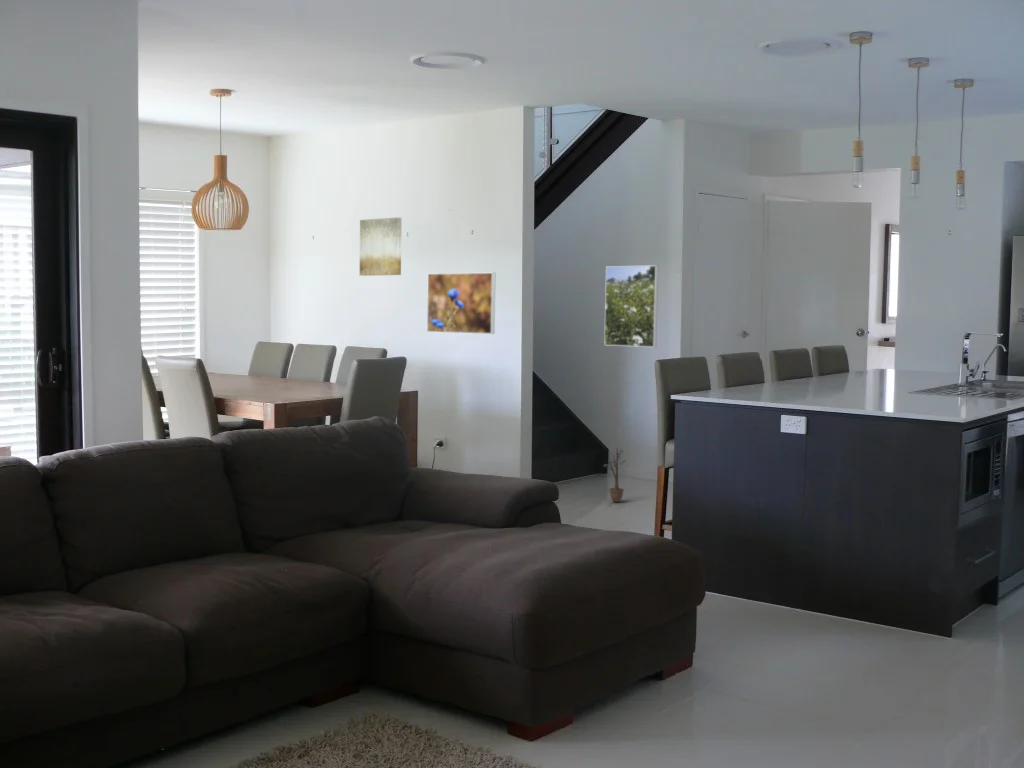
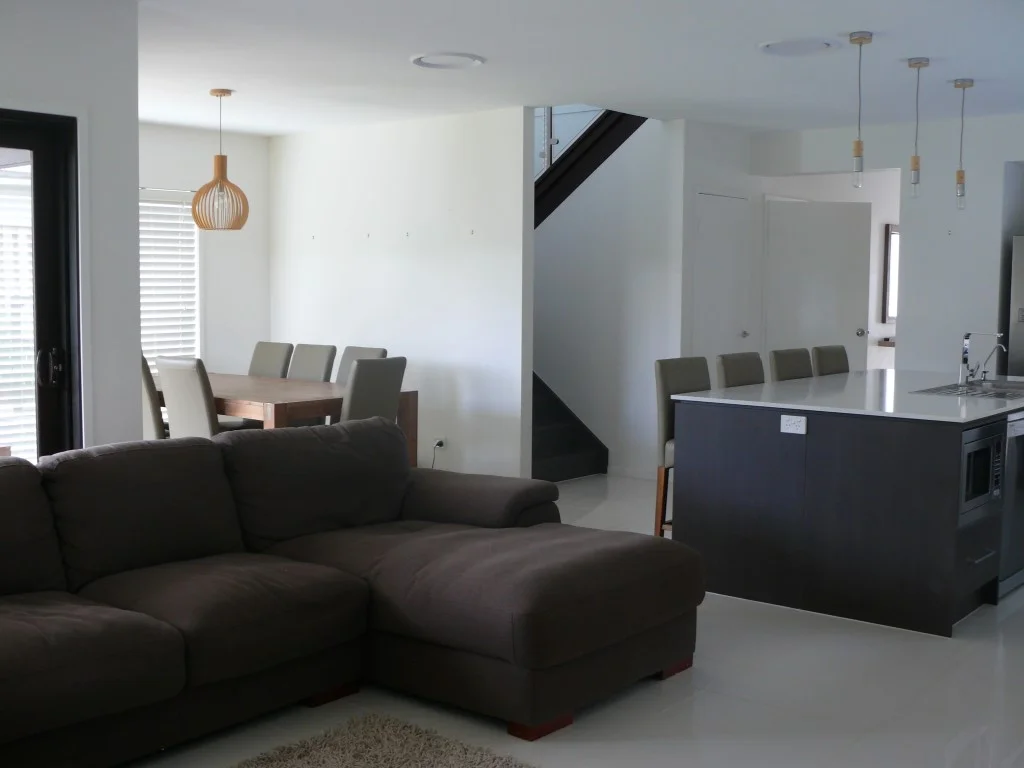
- decorative plant (614, 475)
- wall art (380, 247)
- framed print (630, 306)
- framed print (460, 303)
